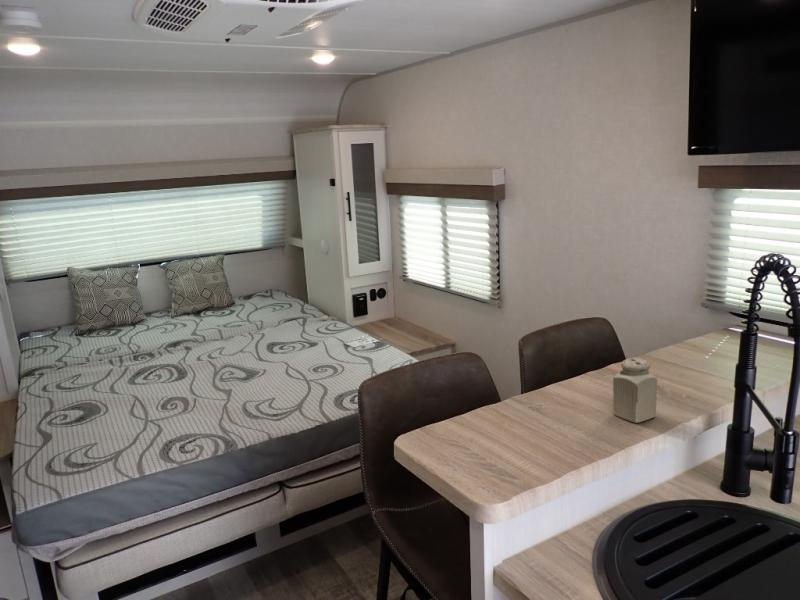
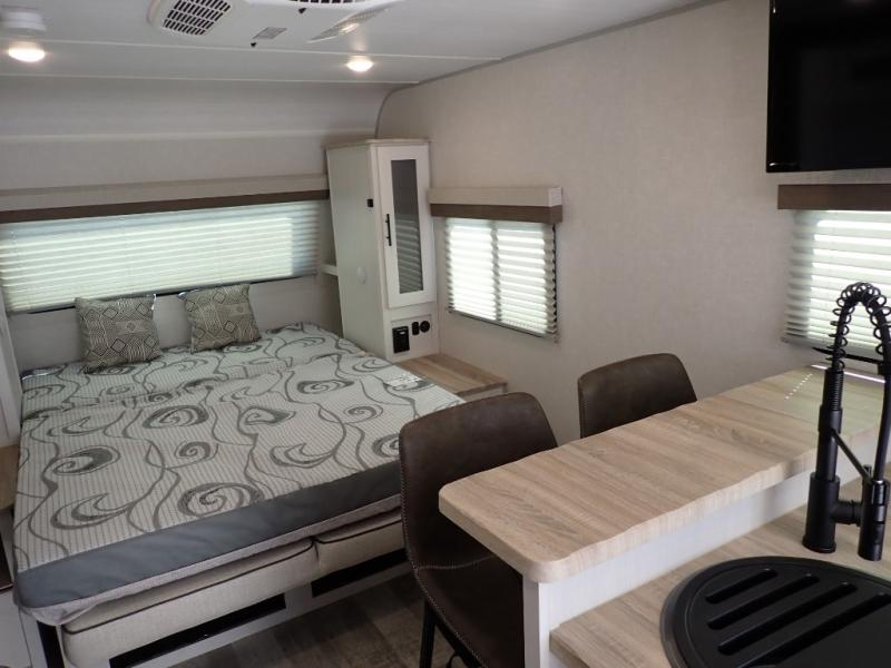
- salt shaker (634, 388)
